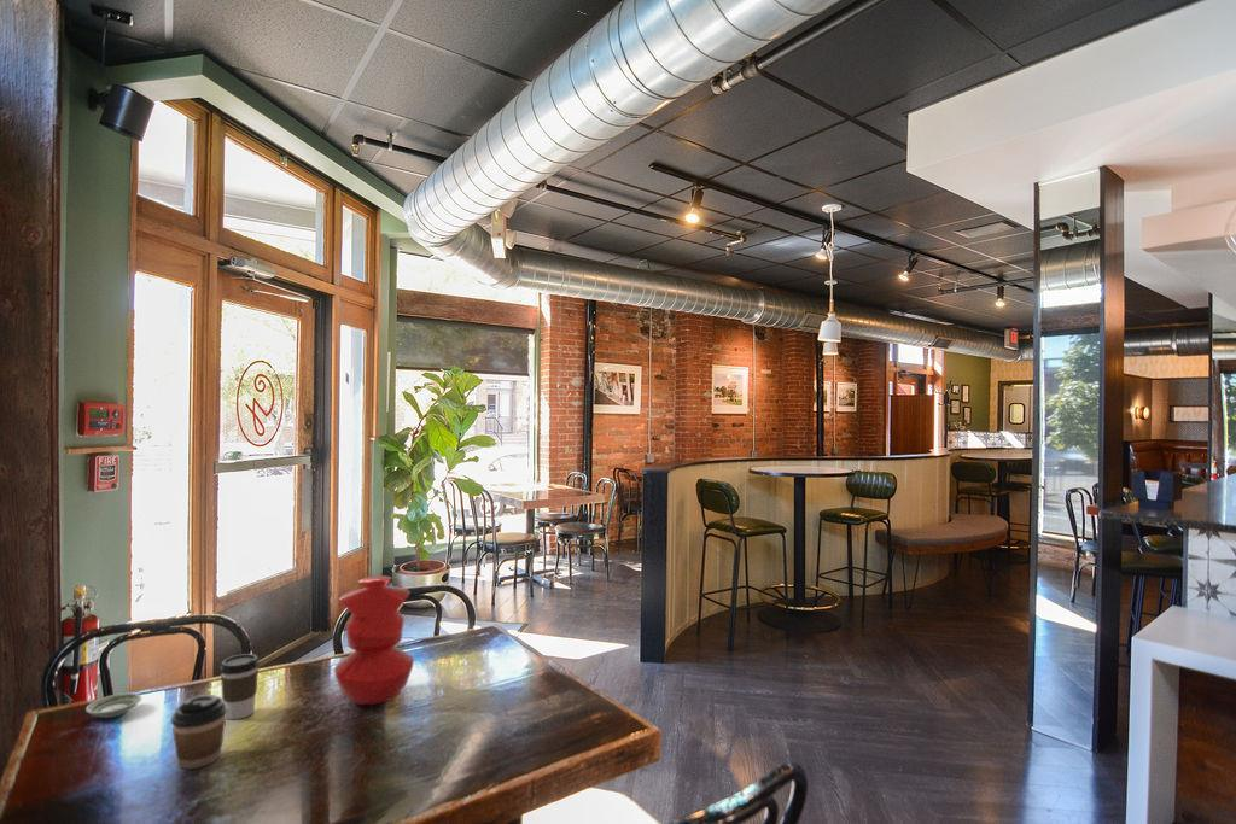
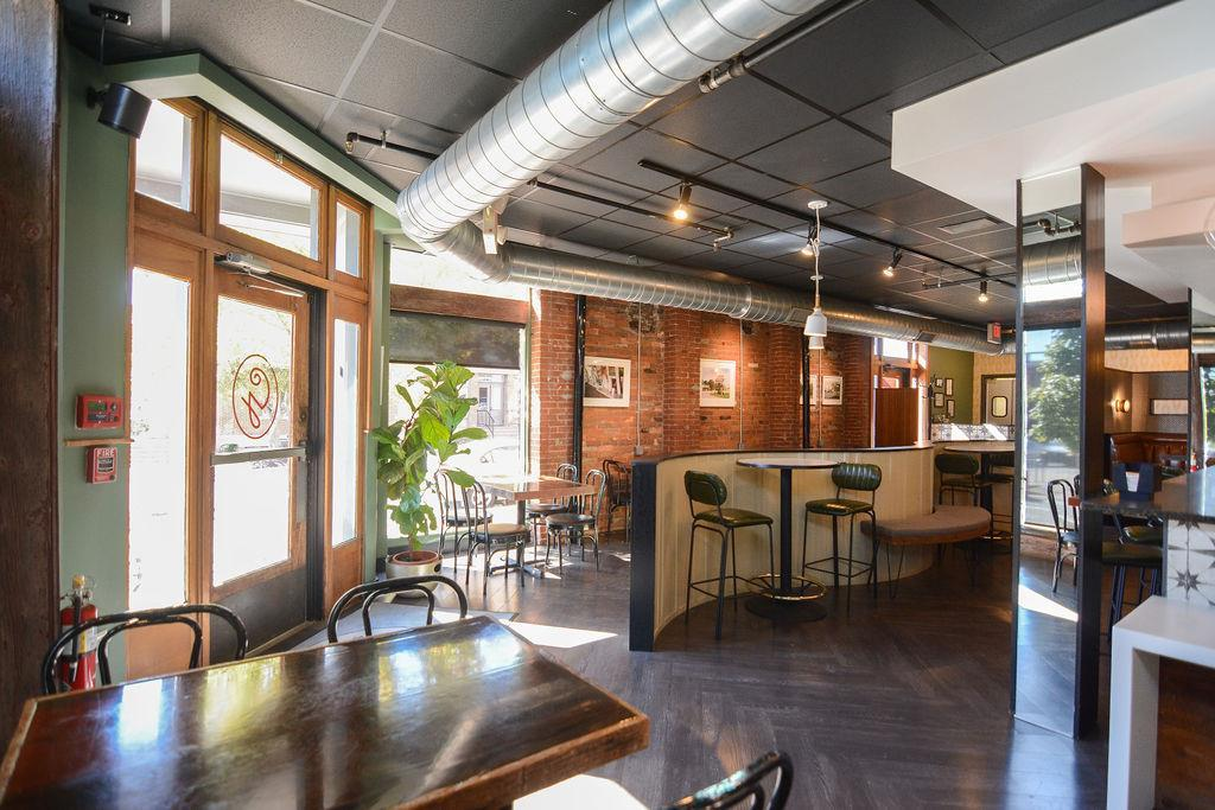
- coffee cup (239, 686)
- saucer (113, 707)
- coffee cup (199, 727)
- vase (374, 638)
